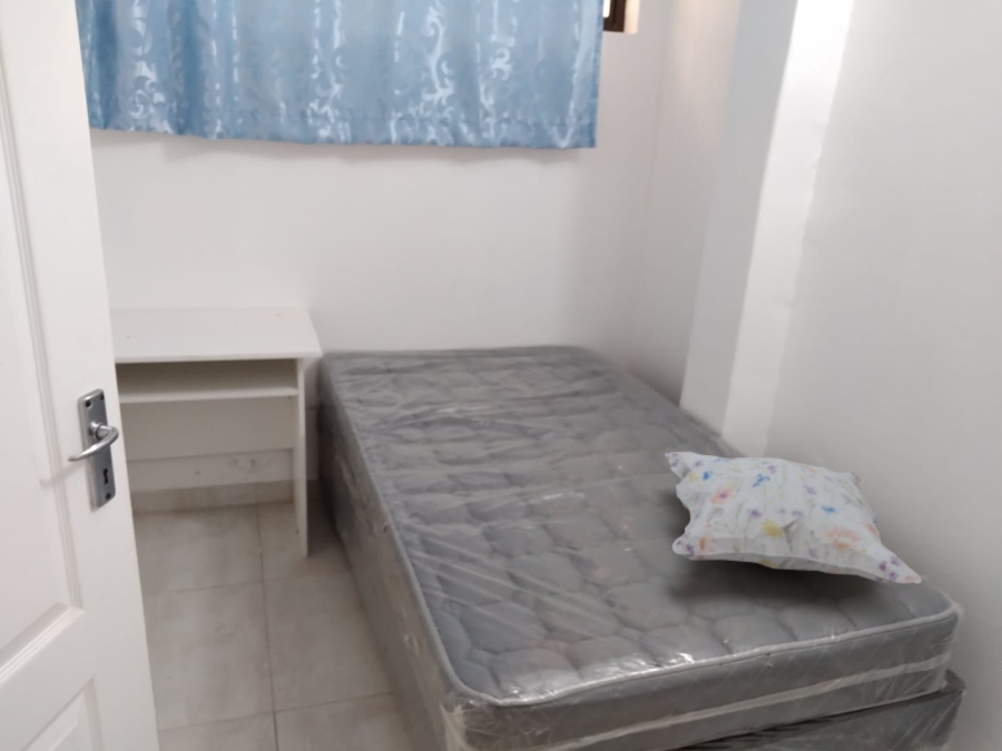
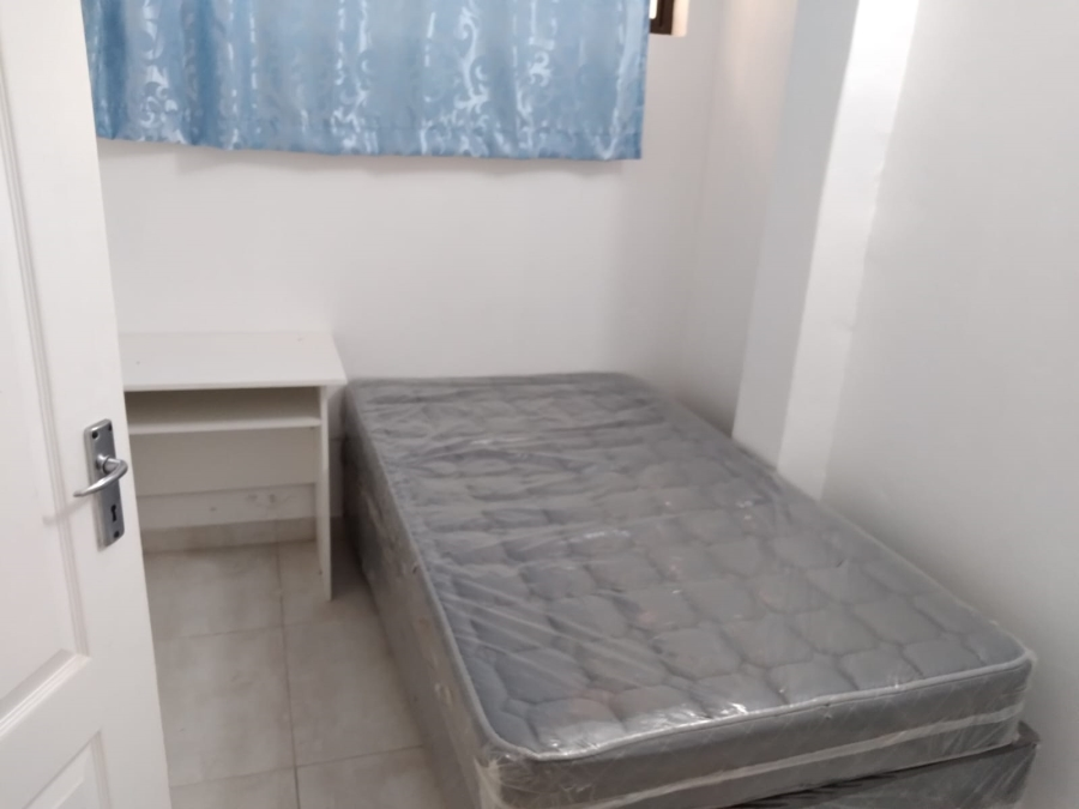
- decorative pillow (777, 511)
